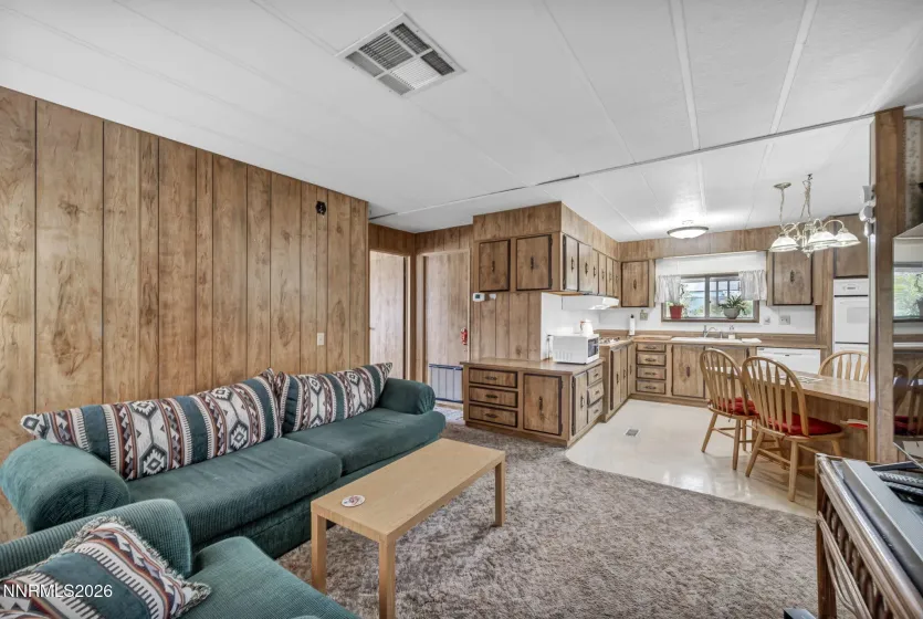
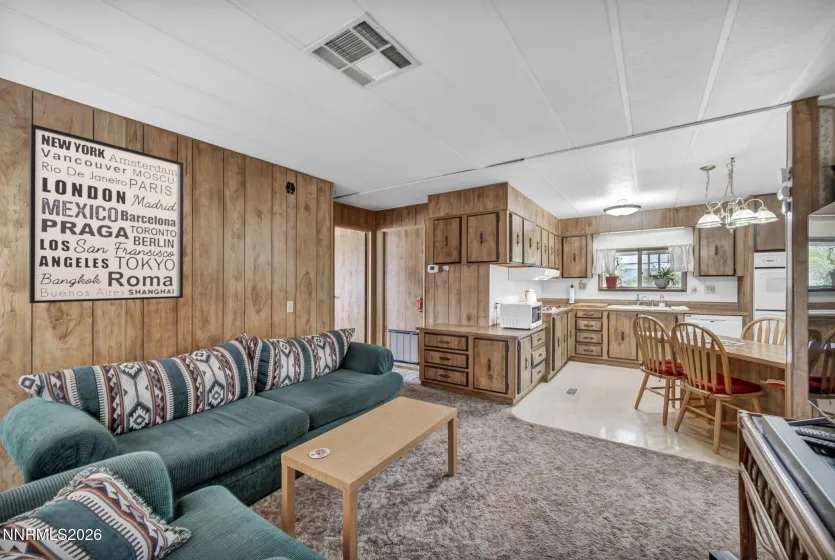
+ wall art (116, 223)
